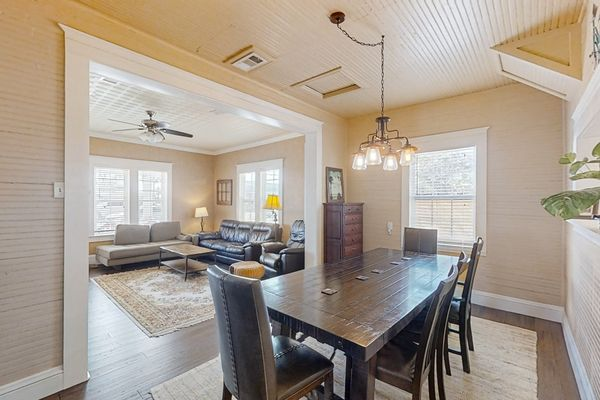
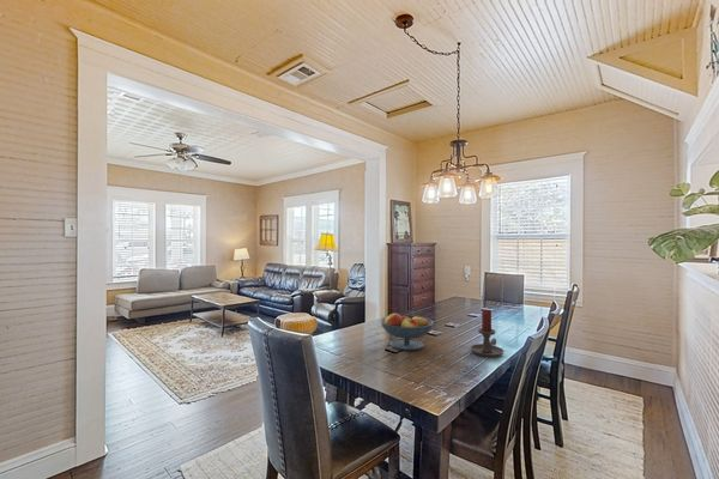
+ candle holder (488, 329)
+ fruit bowl (406, 328)
